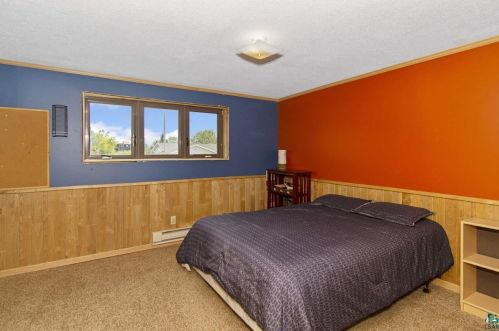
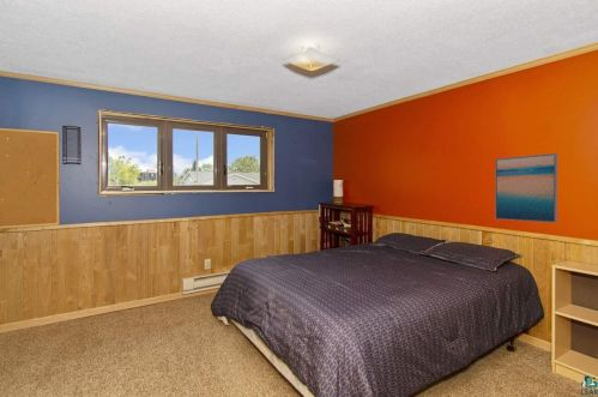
+ wall art (524, 188)
